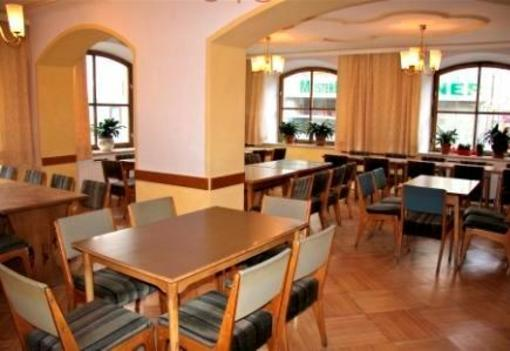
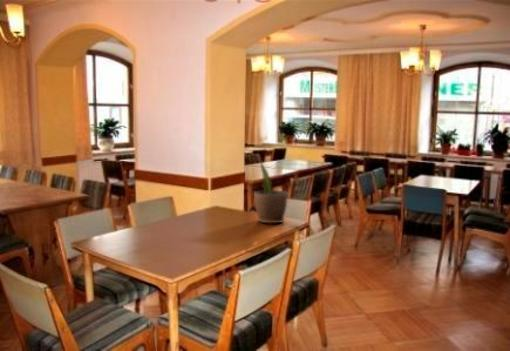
+ potted plant (271, 190)
